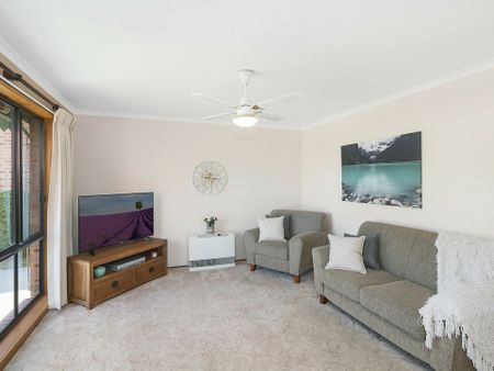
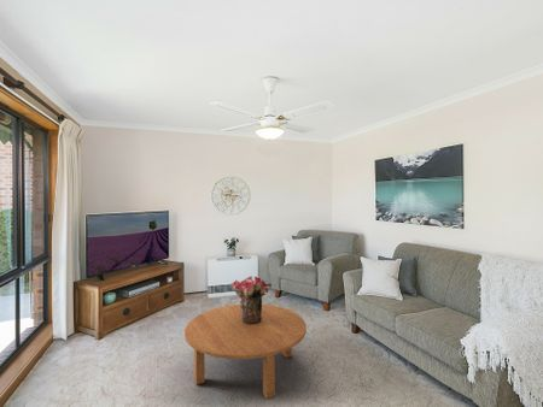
+ bouquet (250, 296)
+ coffee table (246, 346)
